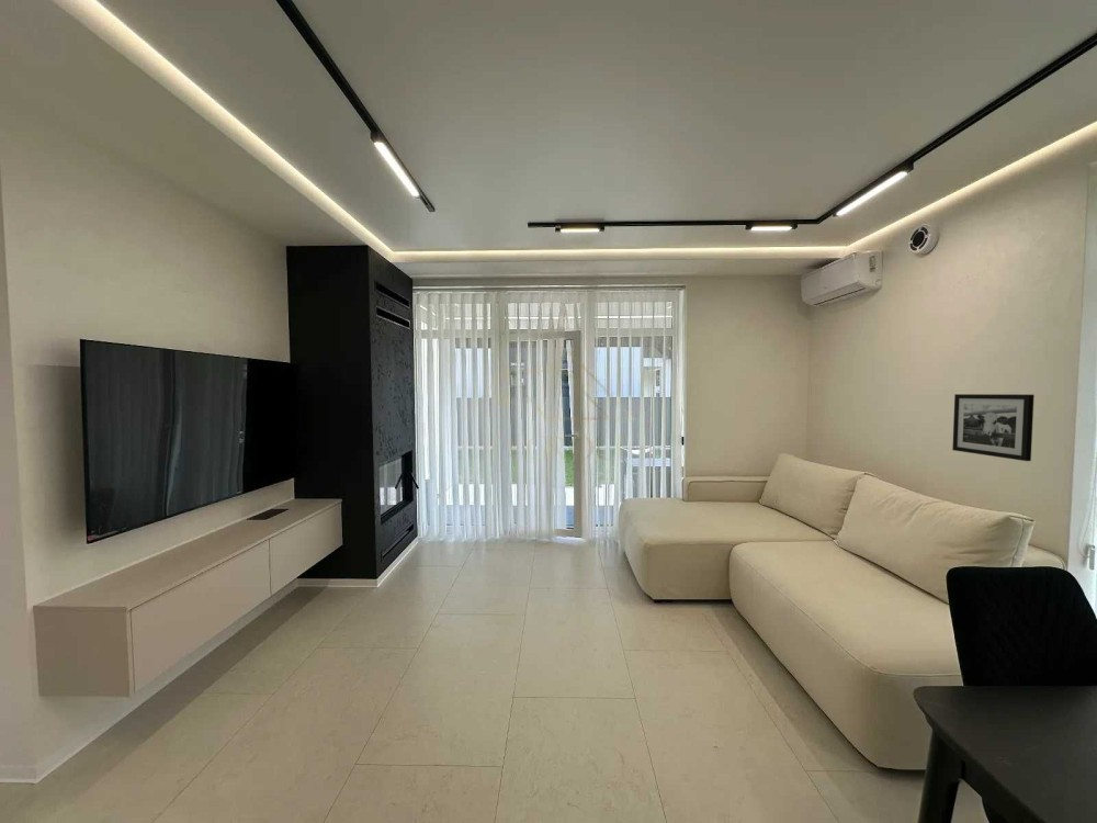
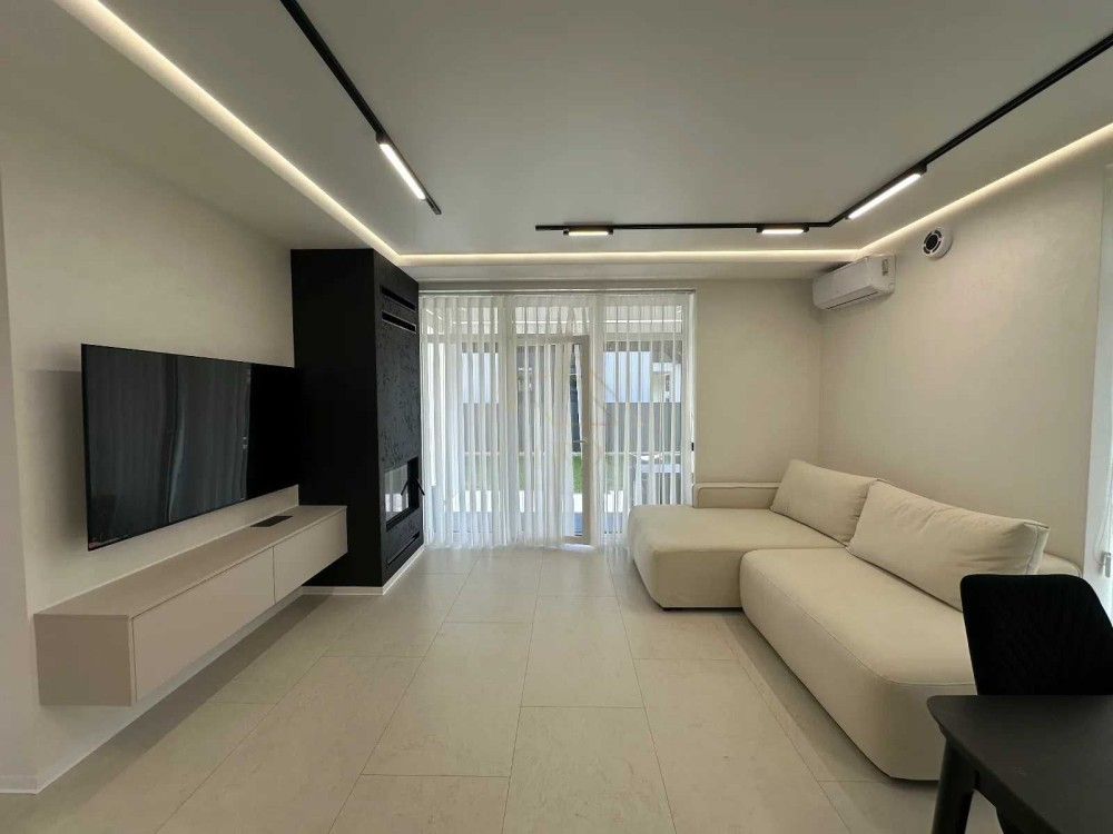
- picture frame (989, 425)
